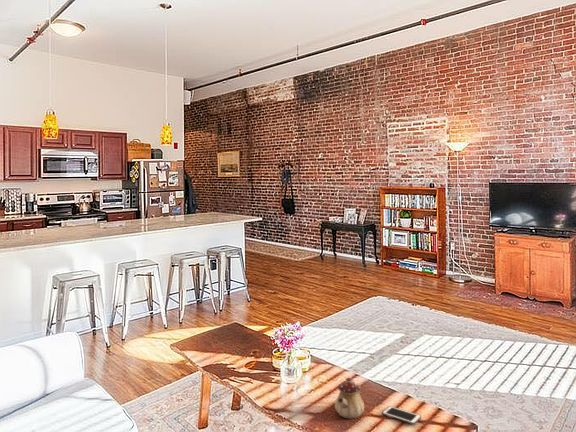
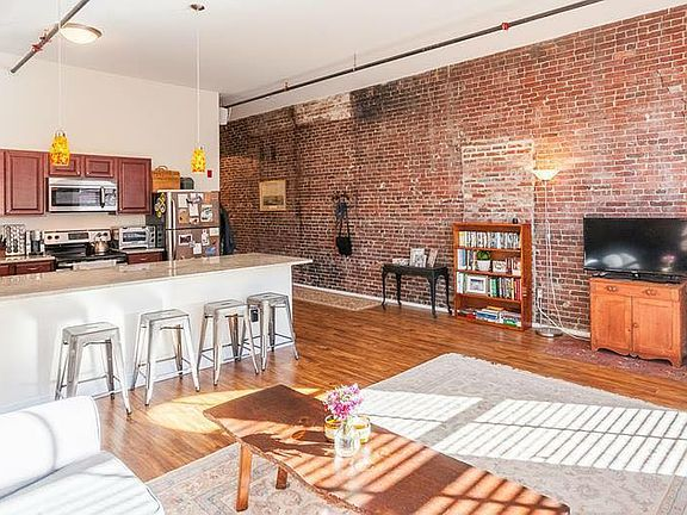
- teapot (350, 394)
- cell phone (401, 415)
